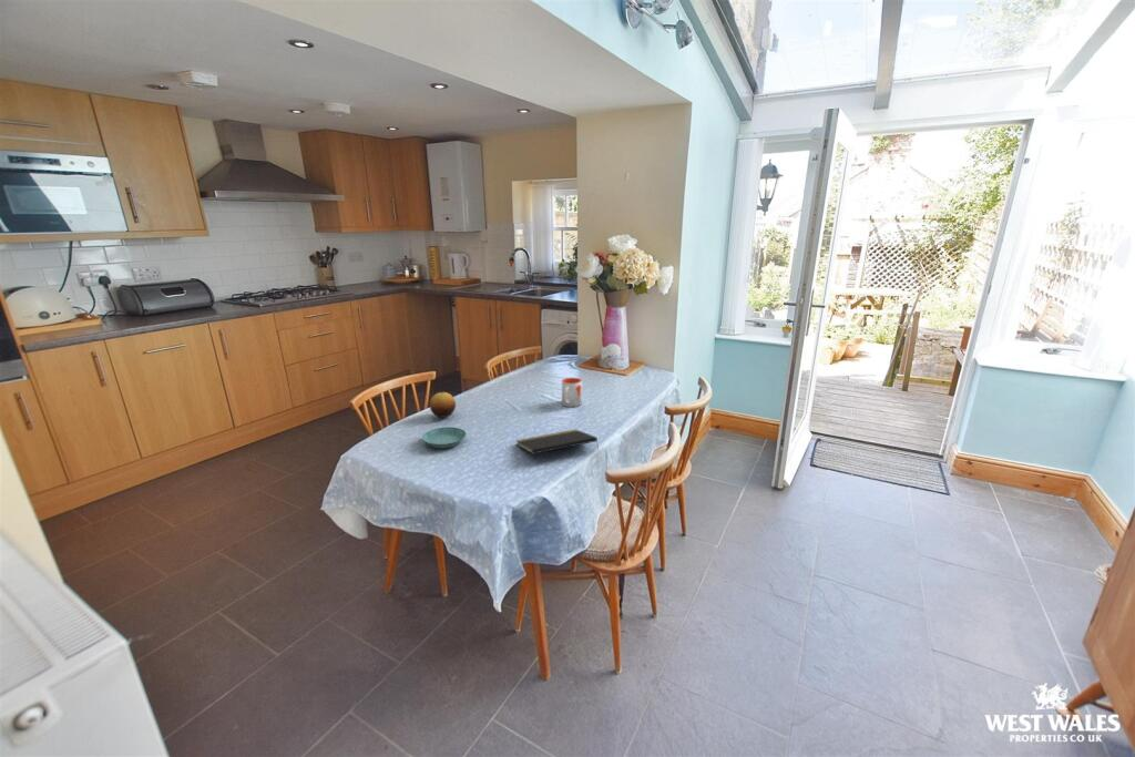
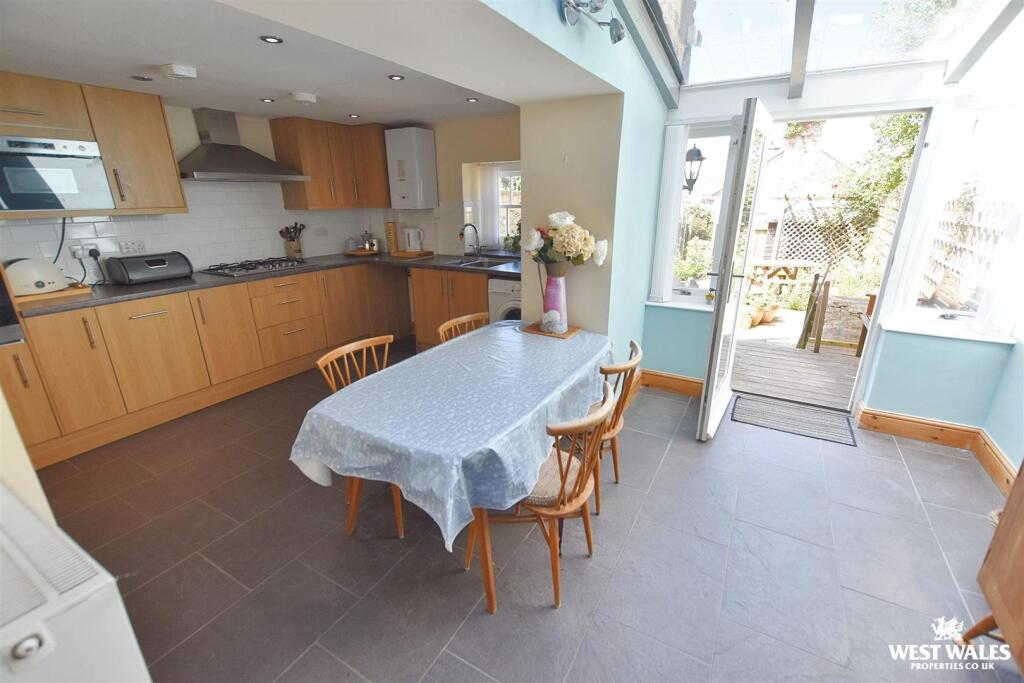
- notepad (555, 440)
- mug (570, 392)
- fruit (442, 405)
- saucer (444, 438)
